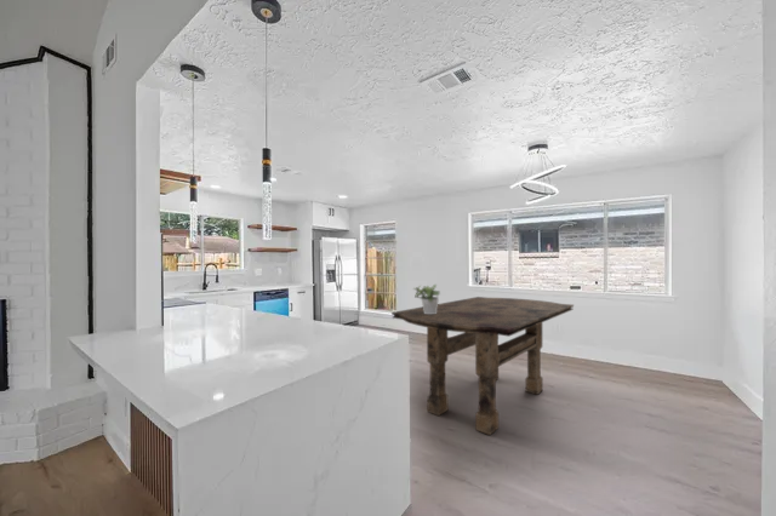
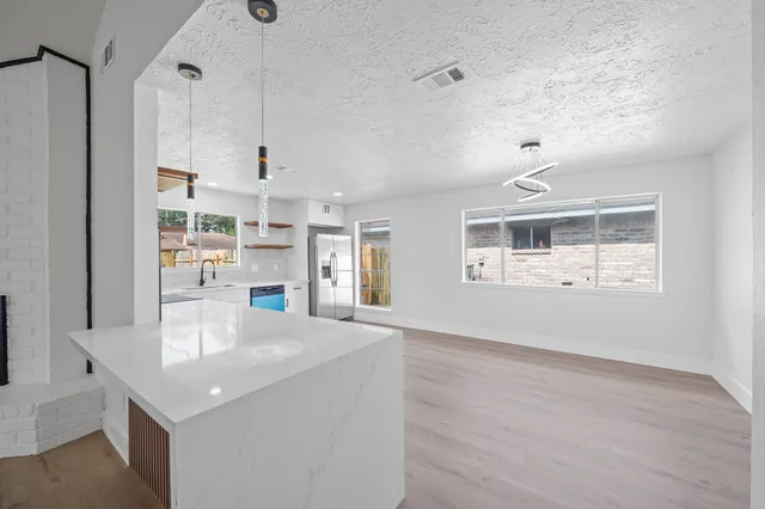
- potted plant (427, 298)
- dining table (489, 354)
